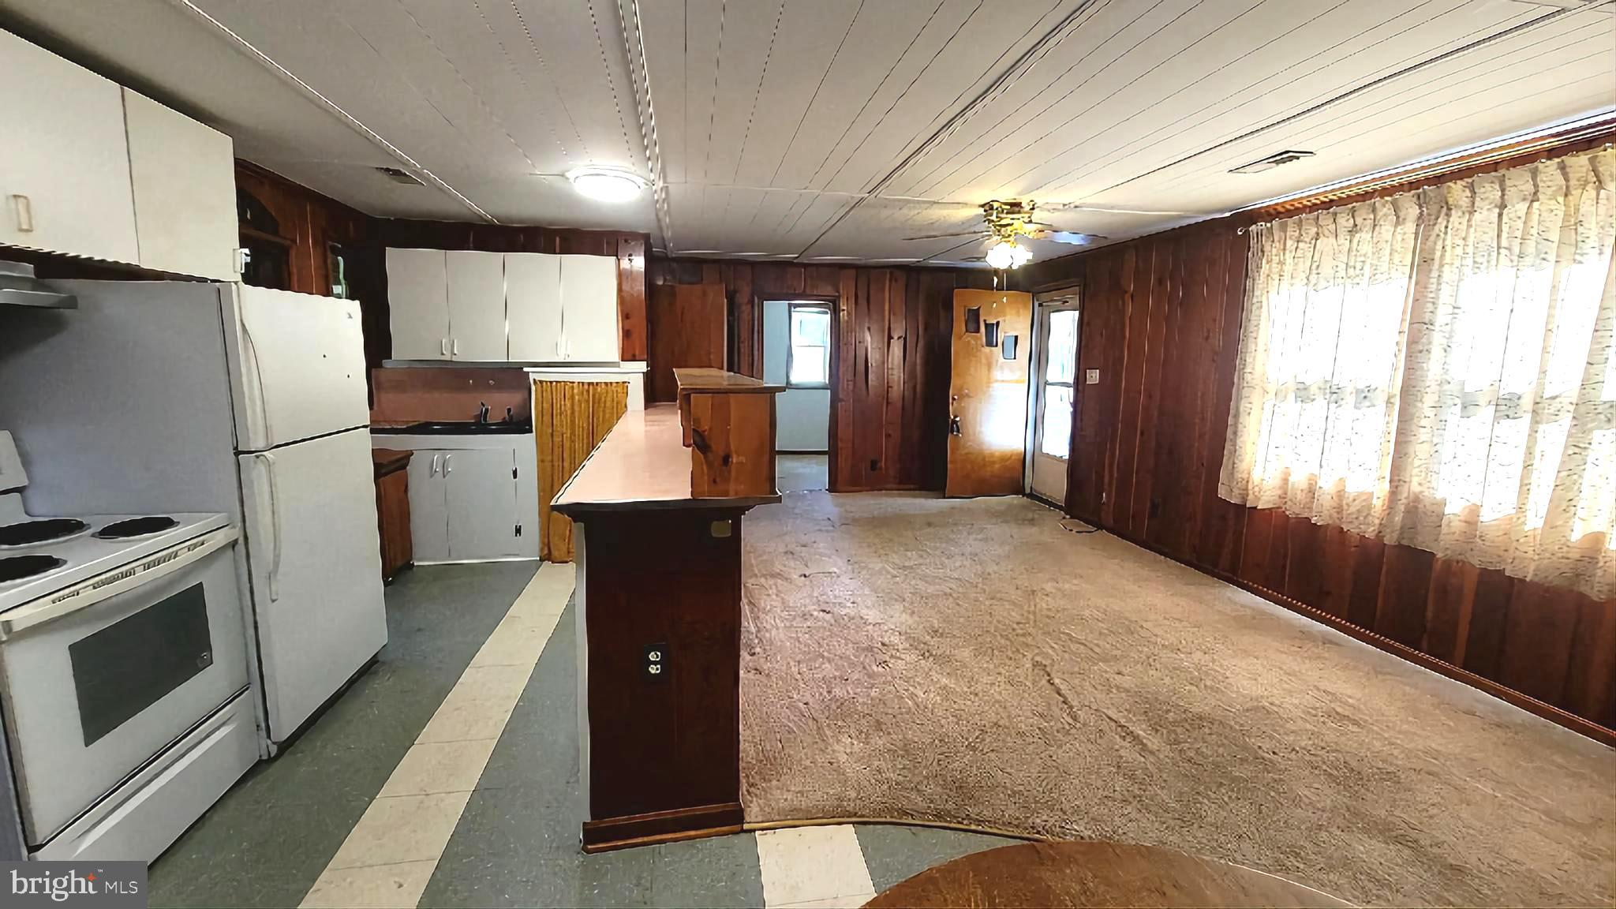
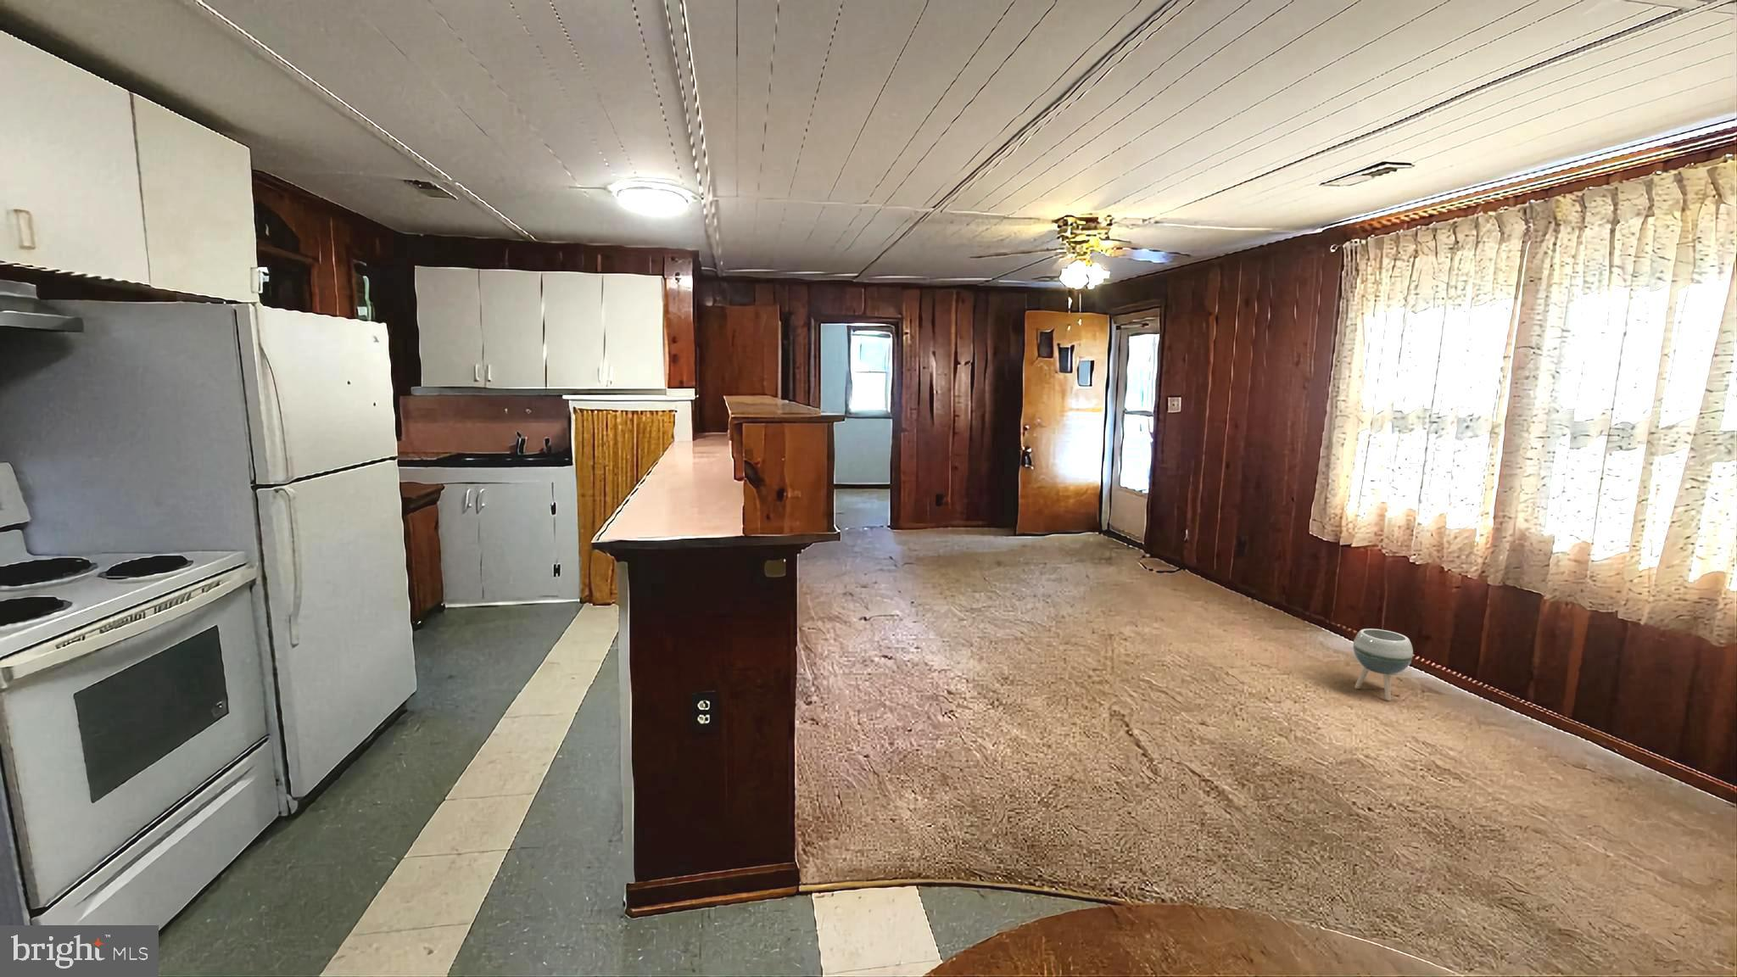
+ planter (1380, 663)
